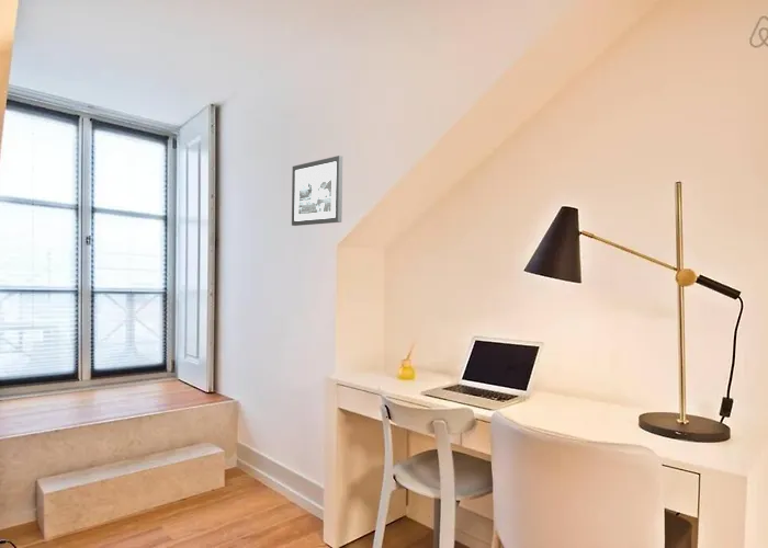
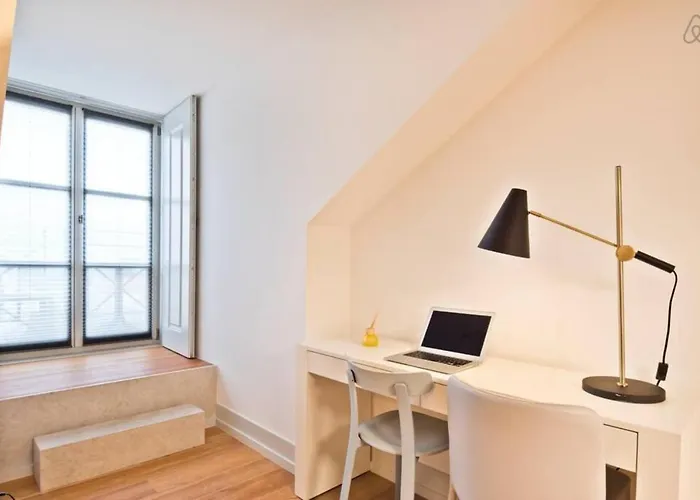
- picture frame (315, 192)
